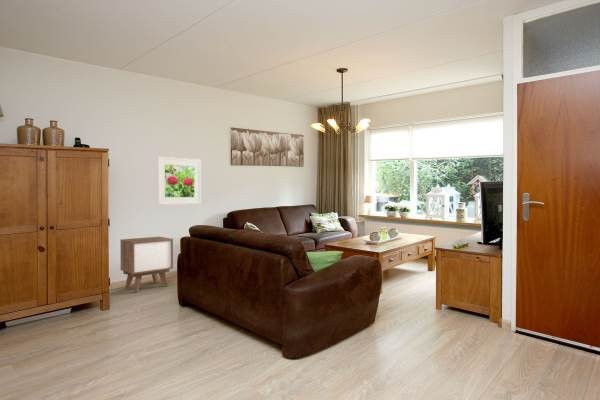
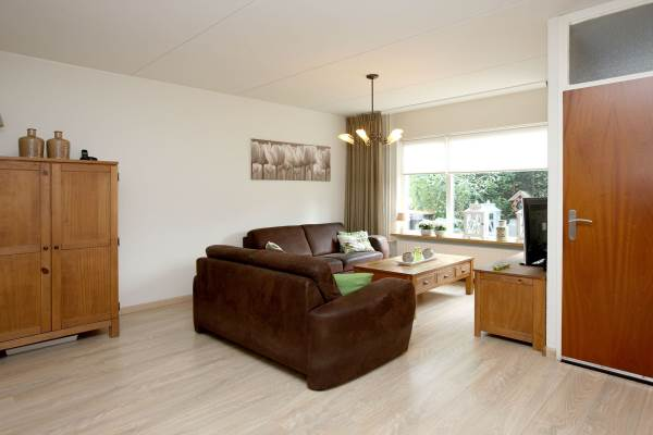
- nightstand (146, 262)
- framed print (179, 181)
